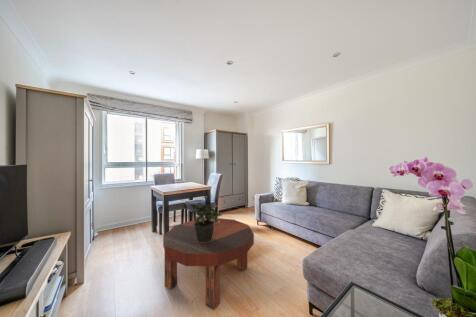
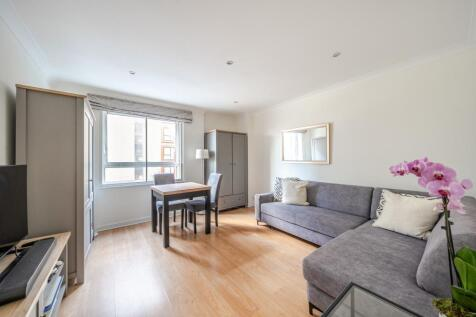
- coffee table (210, 253)
- potted plant (203, 220)
